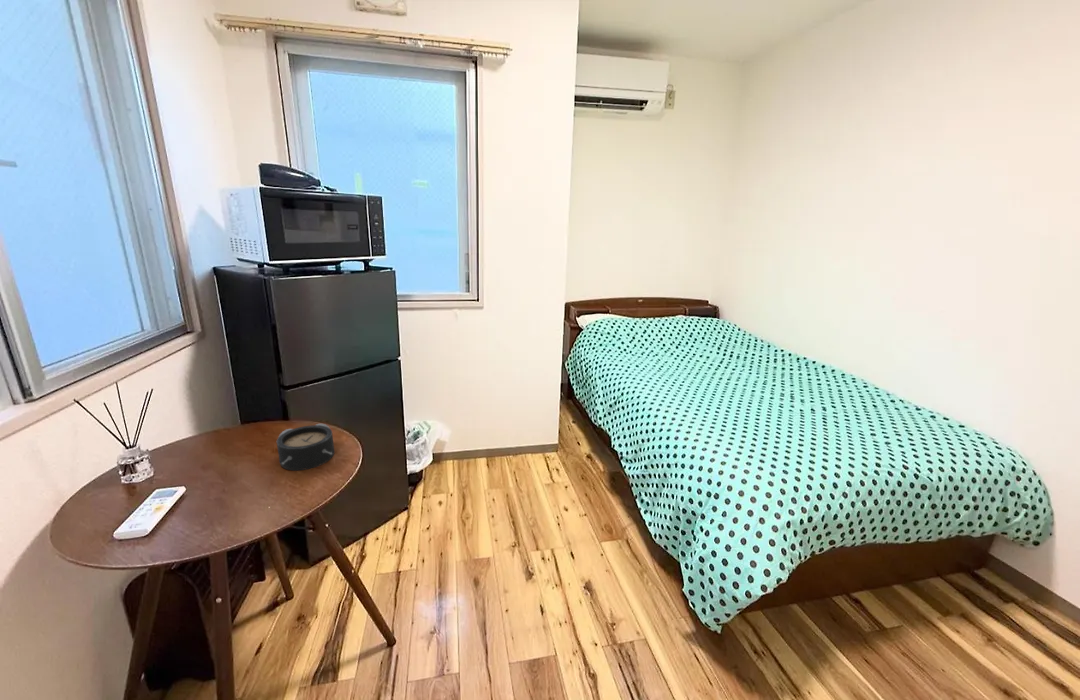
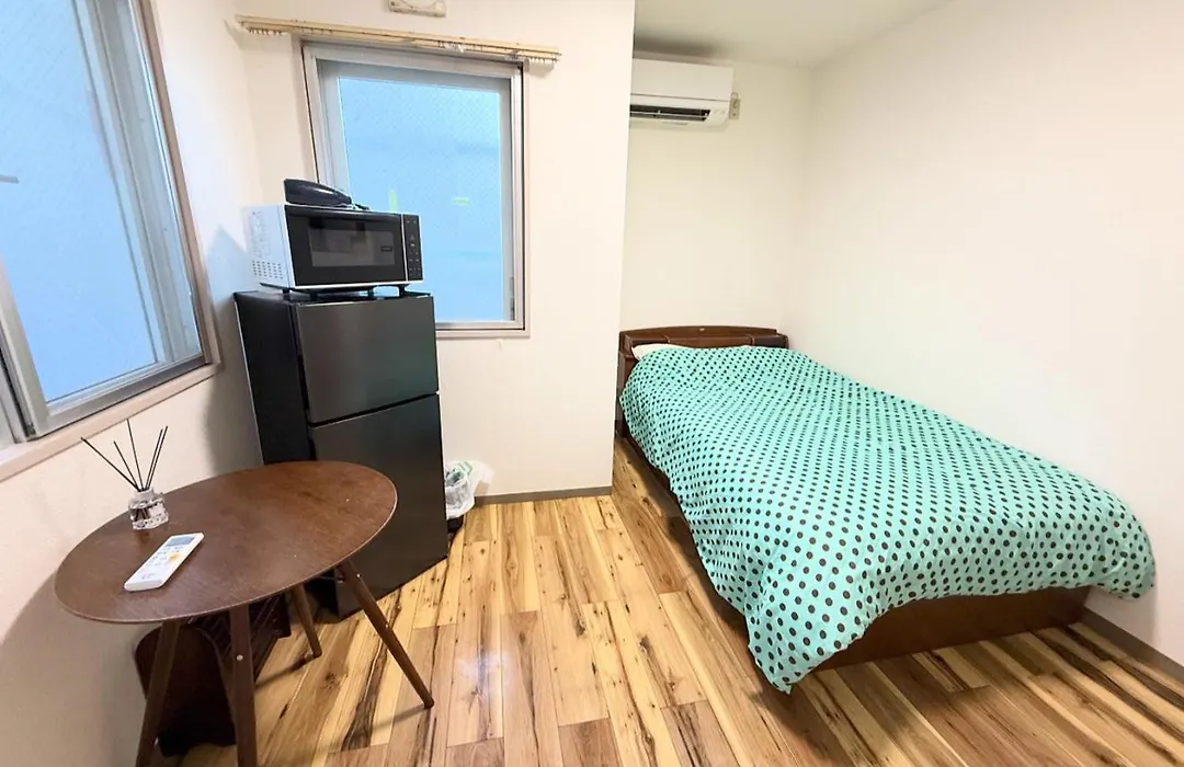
- alarm clock (306, 443)
